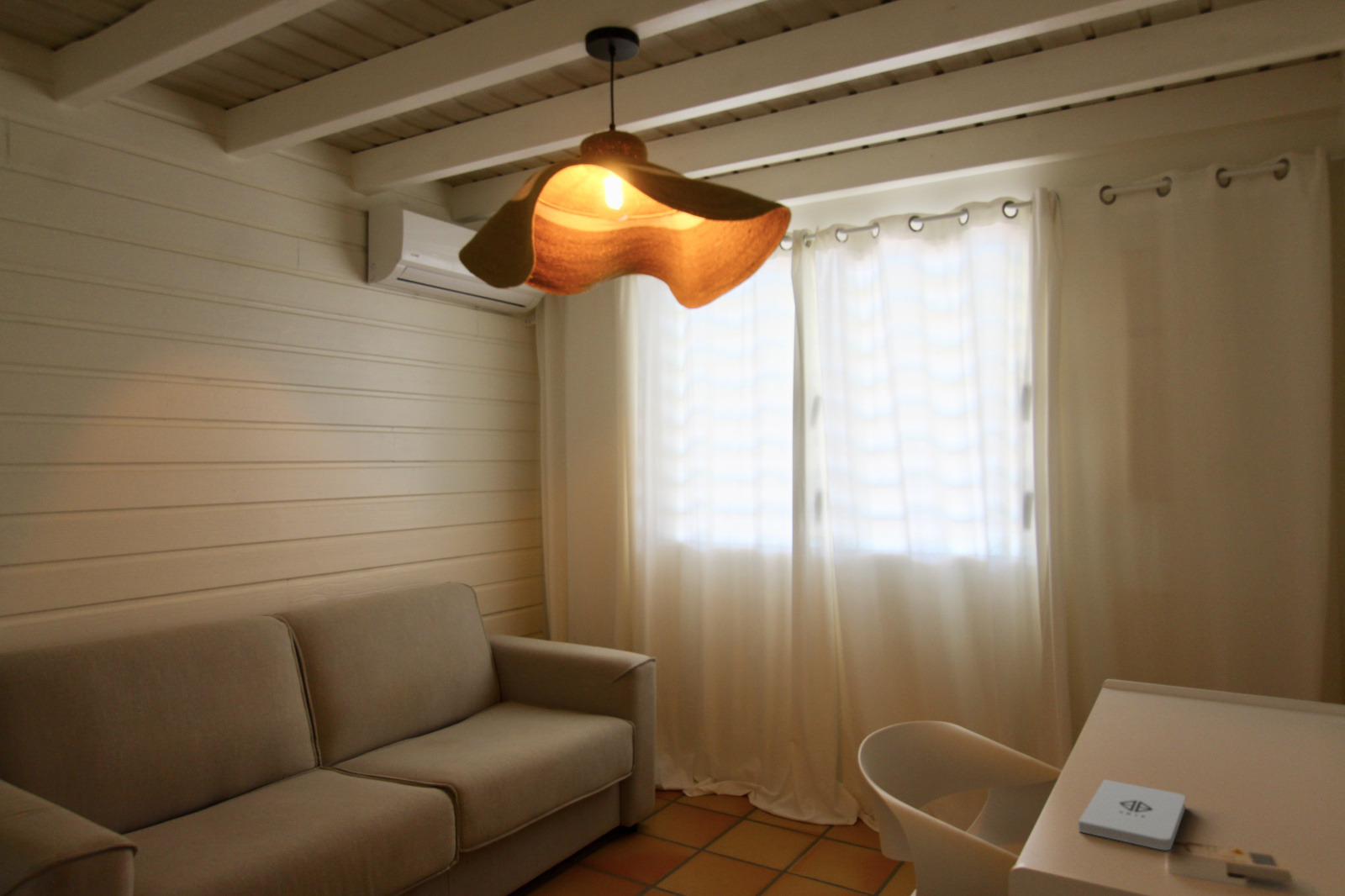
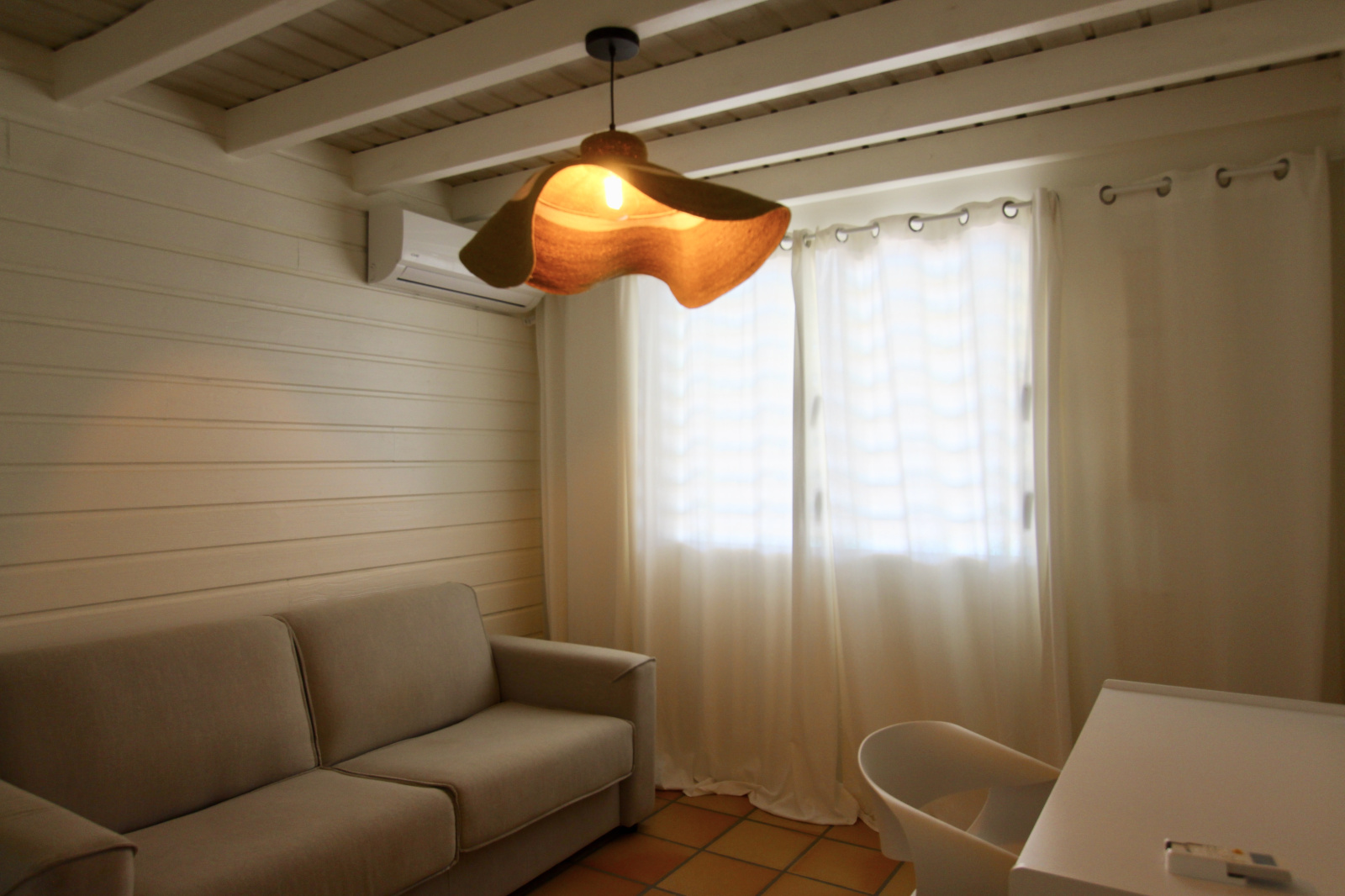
- notepad (1134, 812)
